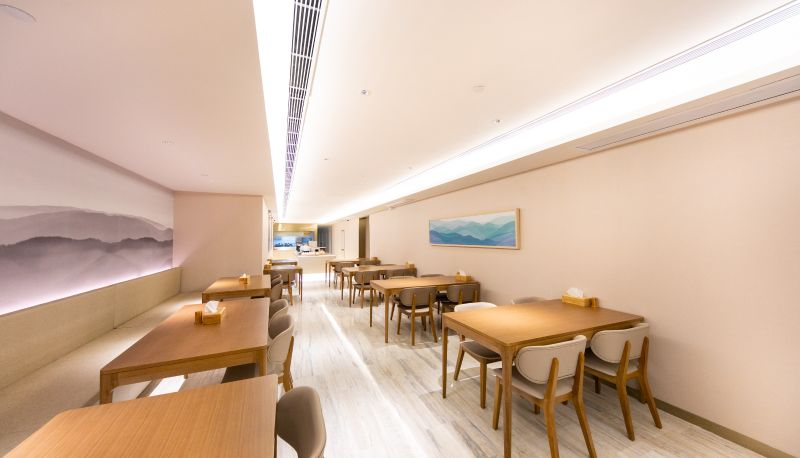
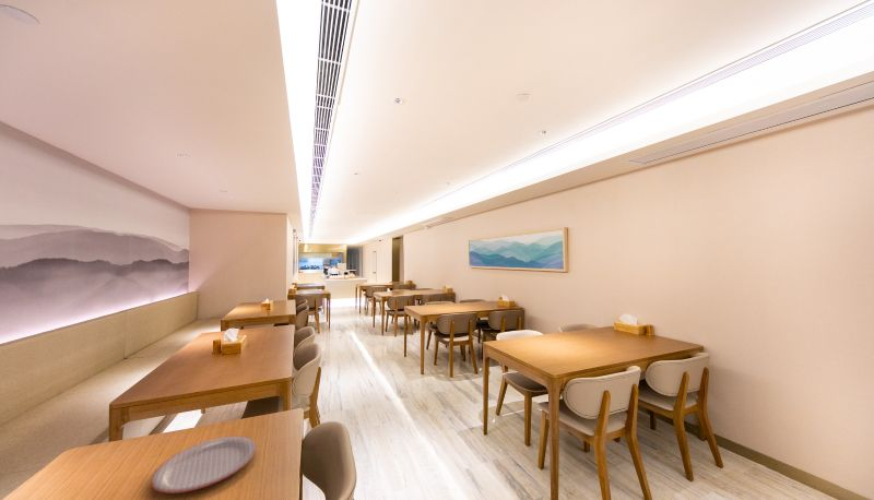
+ plate (208, 463)
